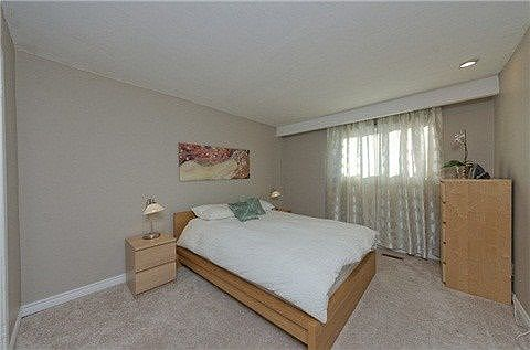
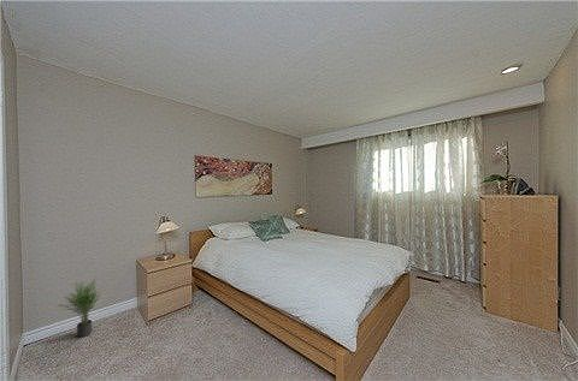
+ potted plant (79, 306)
